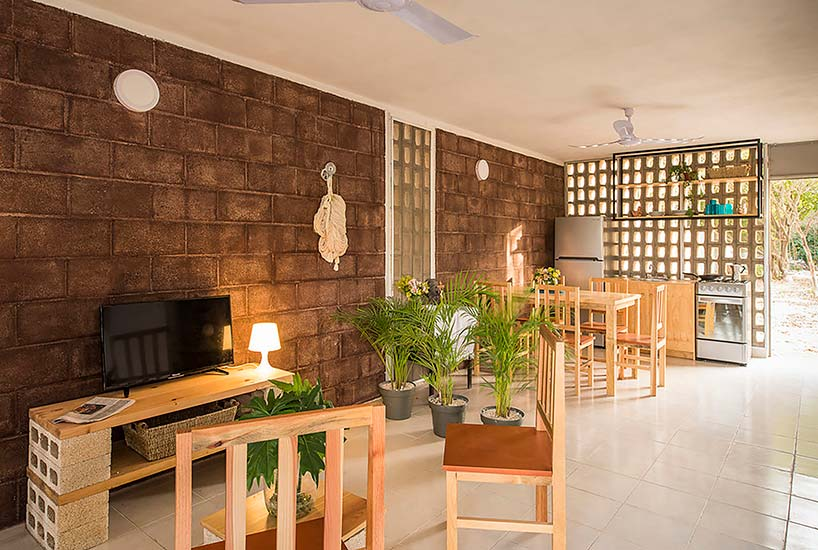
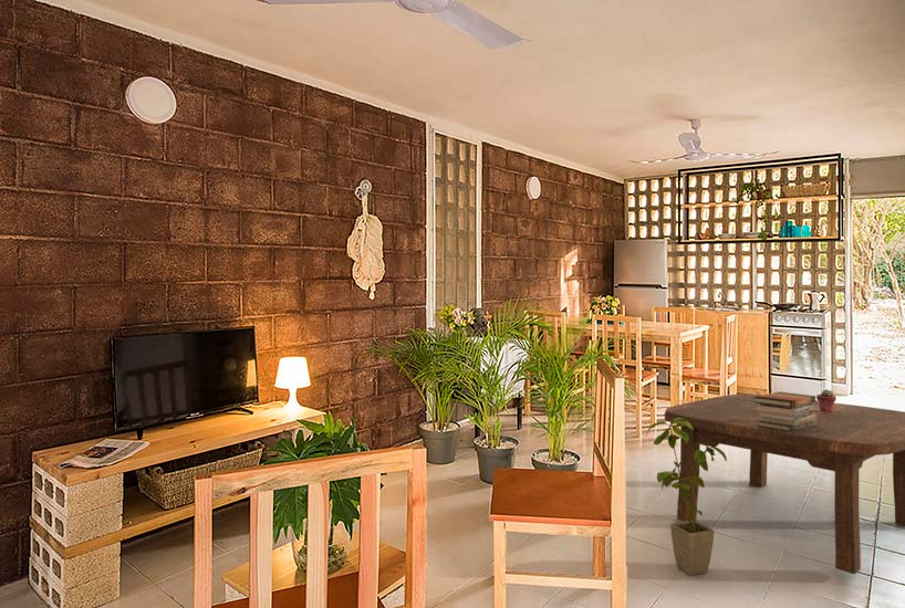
+ house plant (682, 494)
+ potted succulent (825, 399)
+ book stack (786, 410)
+ coffee table (794, 458)
